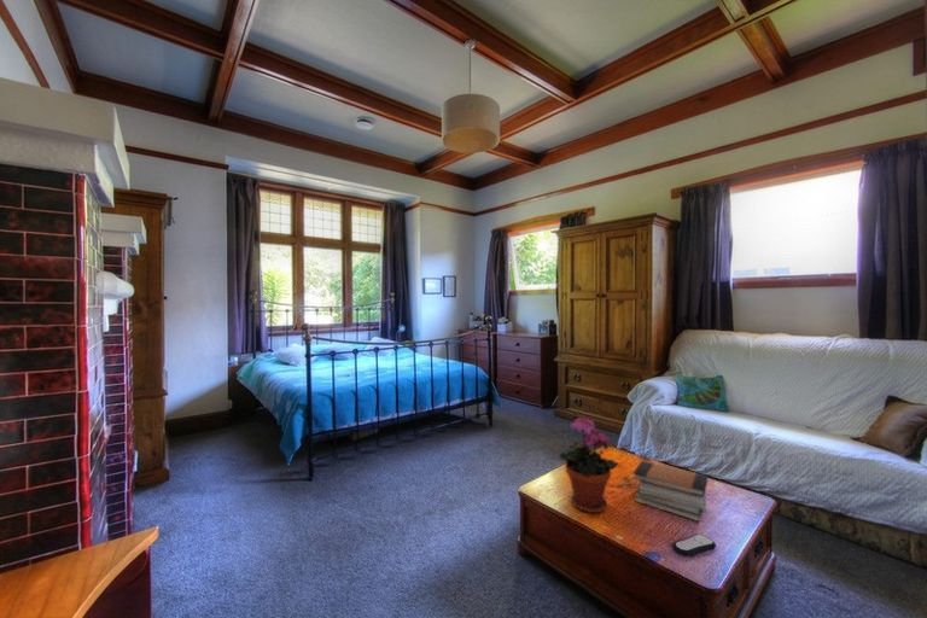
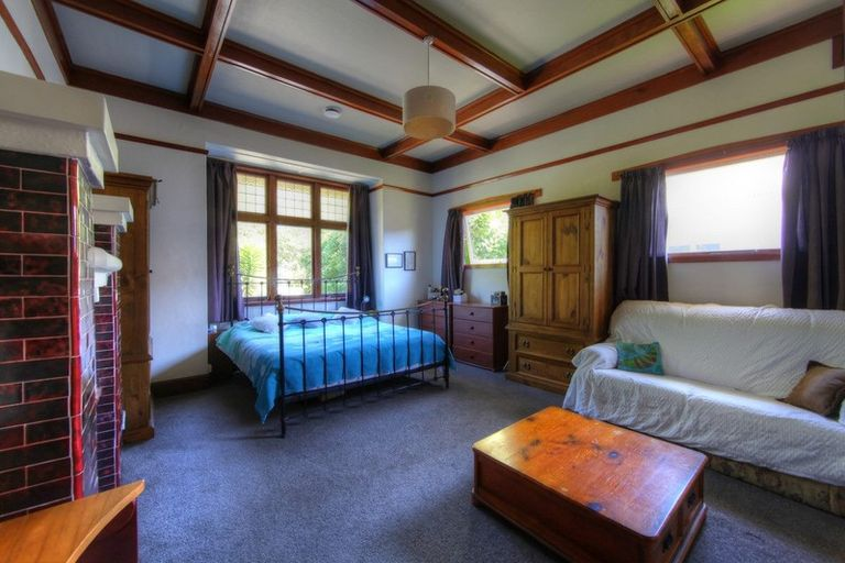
- potted plant (588, 461)
- book stack (670, 489)
- remote control (693, 544)
